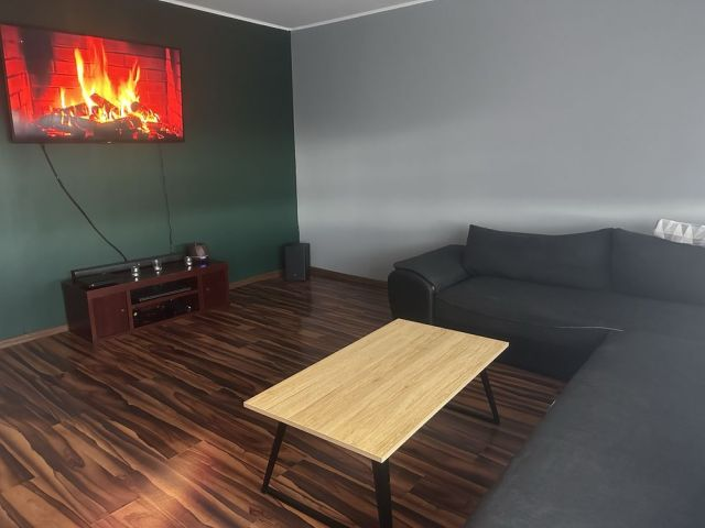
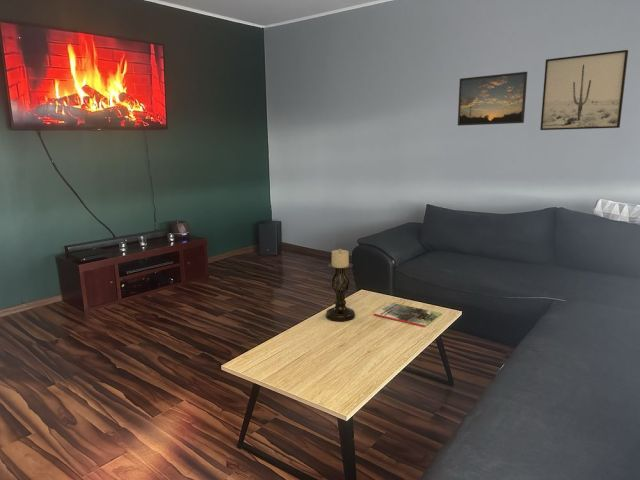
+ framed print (490, 100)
+ magazine (407, 313)
+ candle holder (340, 282)
+ wall art (581, 92)
